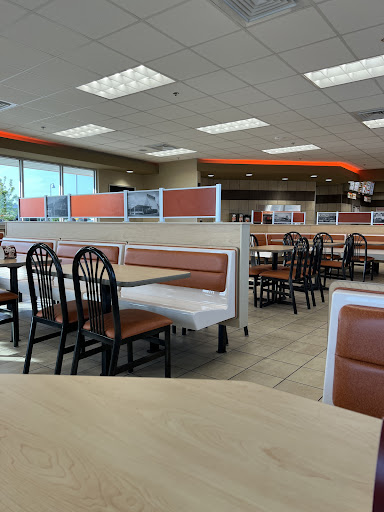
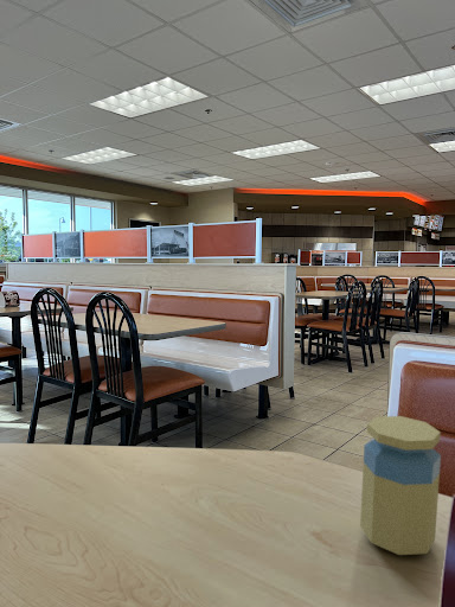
+ jar (399, 483)
